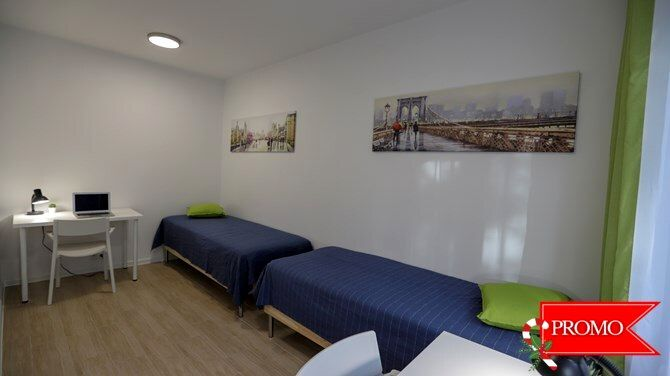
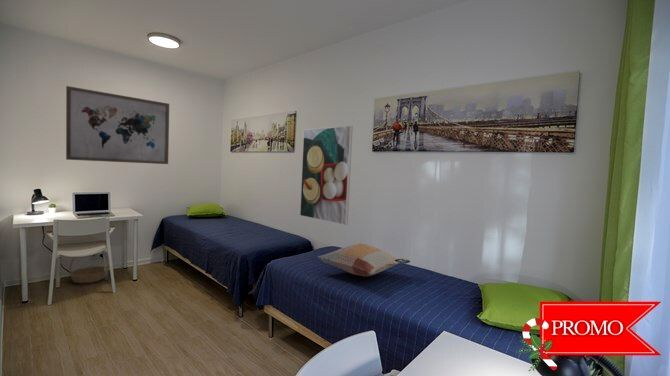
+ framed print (324, 174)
+ basket (90, 266)
+ wall art (122, 129)
+ decorative pillow (364, 259)
